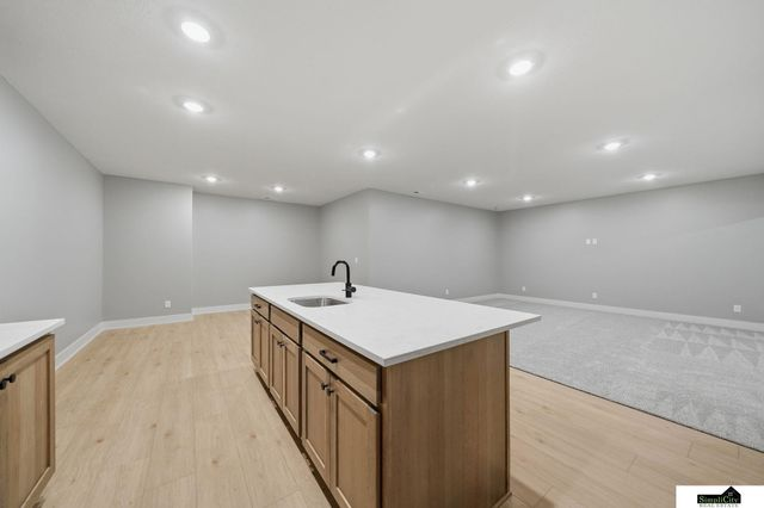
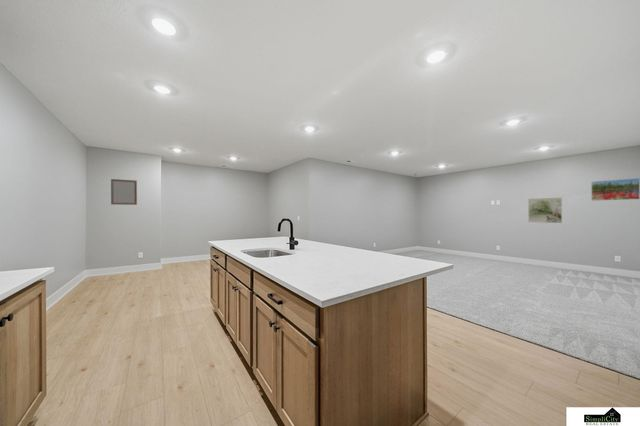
+ home mirror (124, 192)
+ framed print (544, 210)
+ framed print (614, 190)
